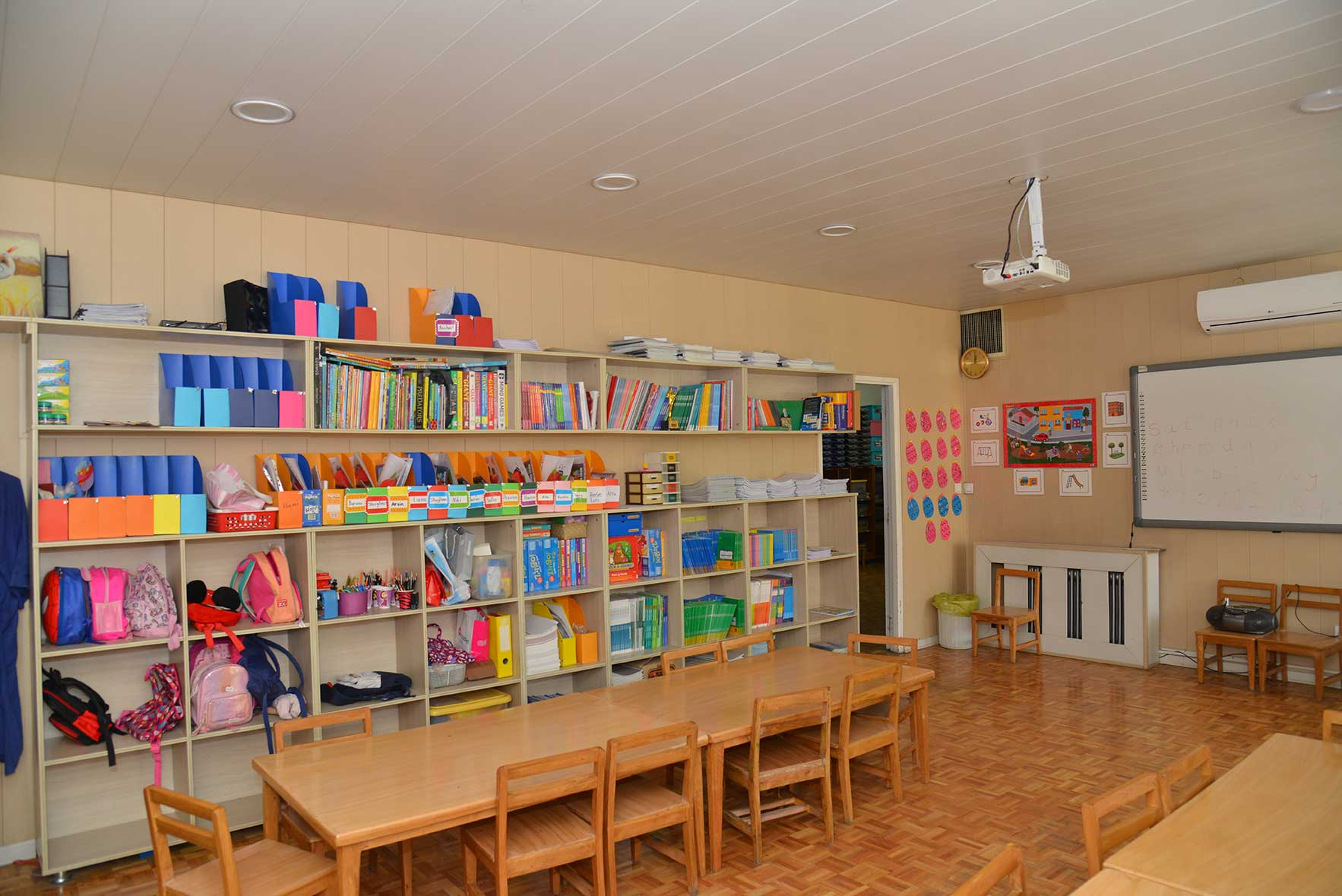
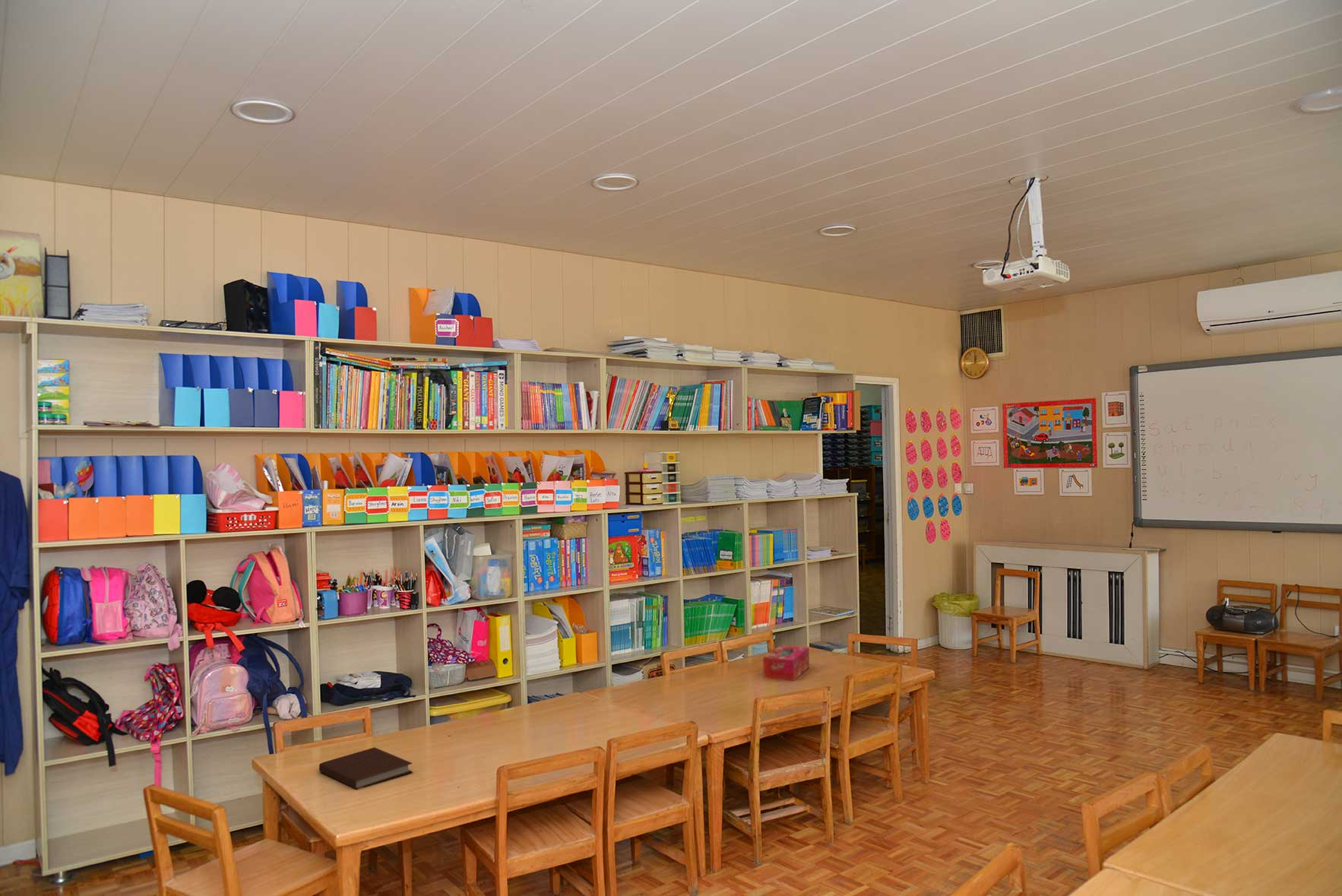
+ tissue box (787, 662)
+ notebook (366, 768)
